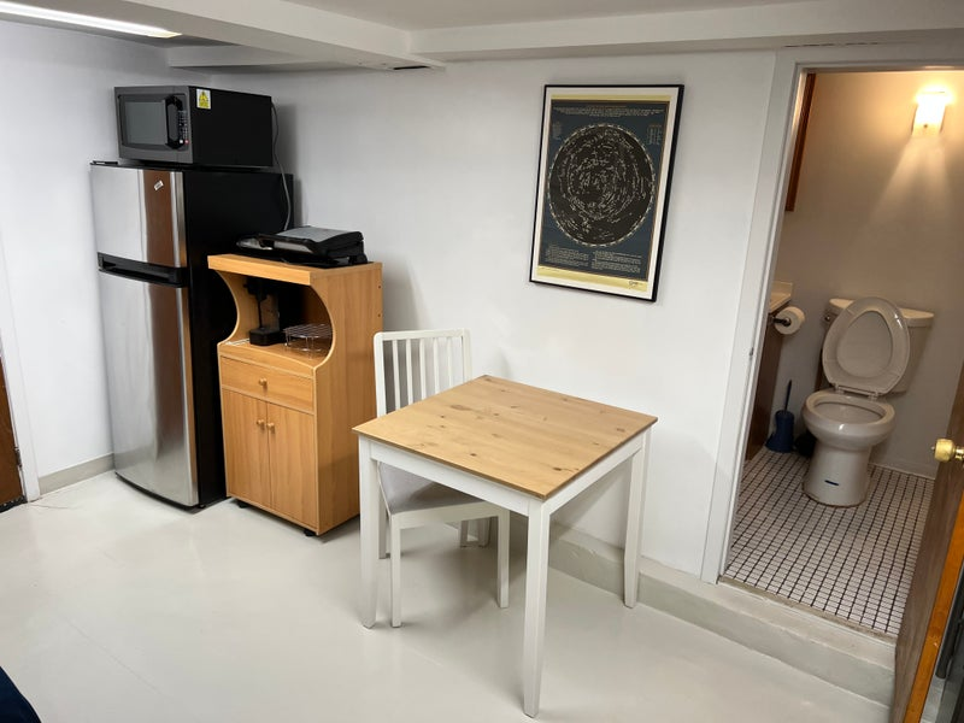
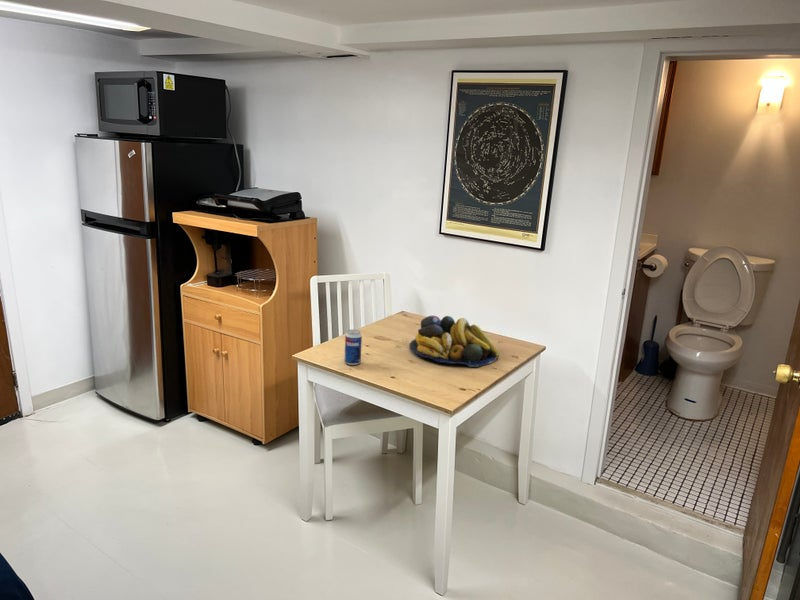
+ beverage can (353, 347)
+ fruit bowl (454, 335)
